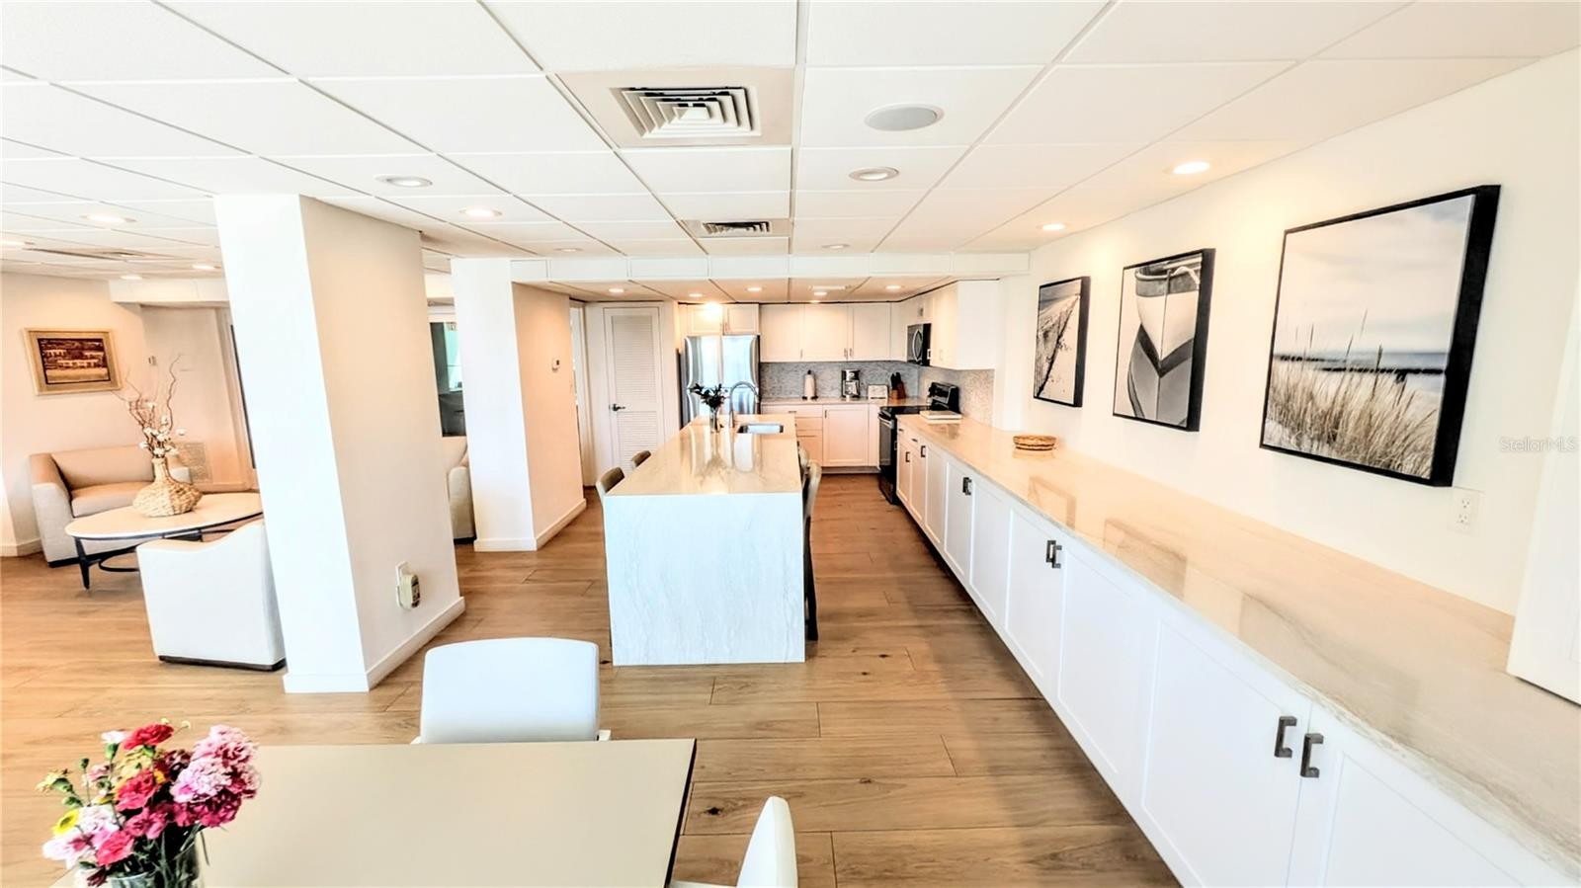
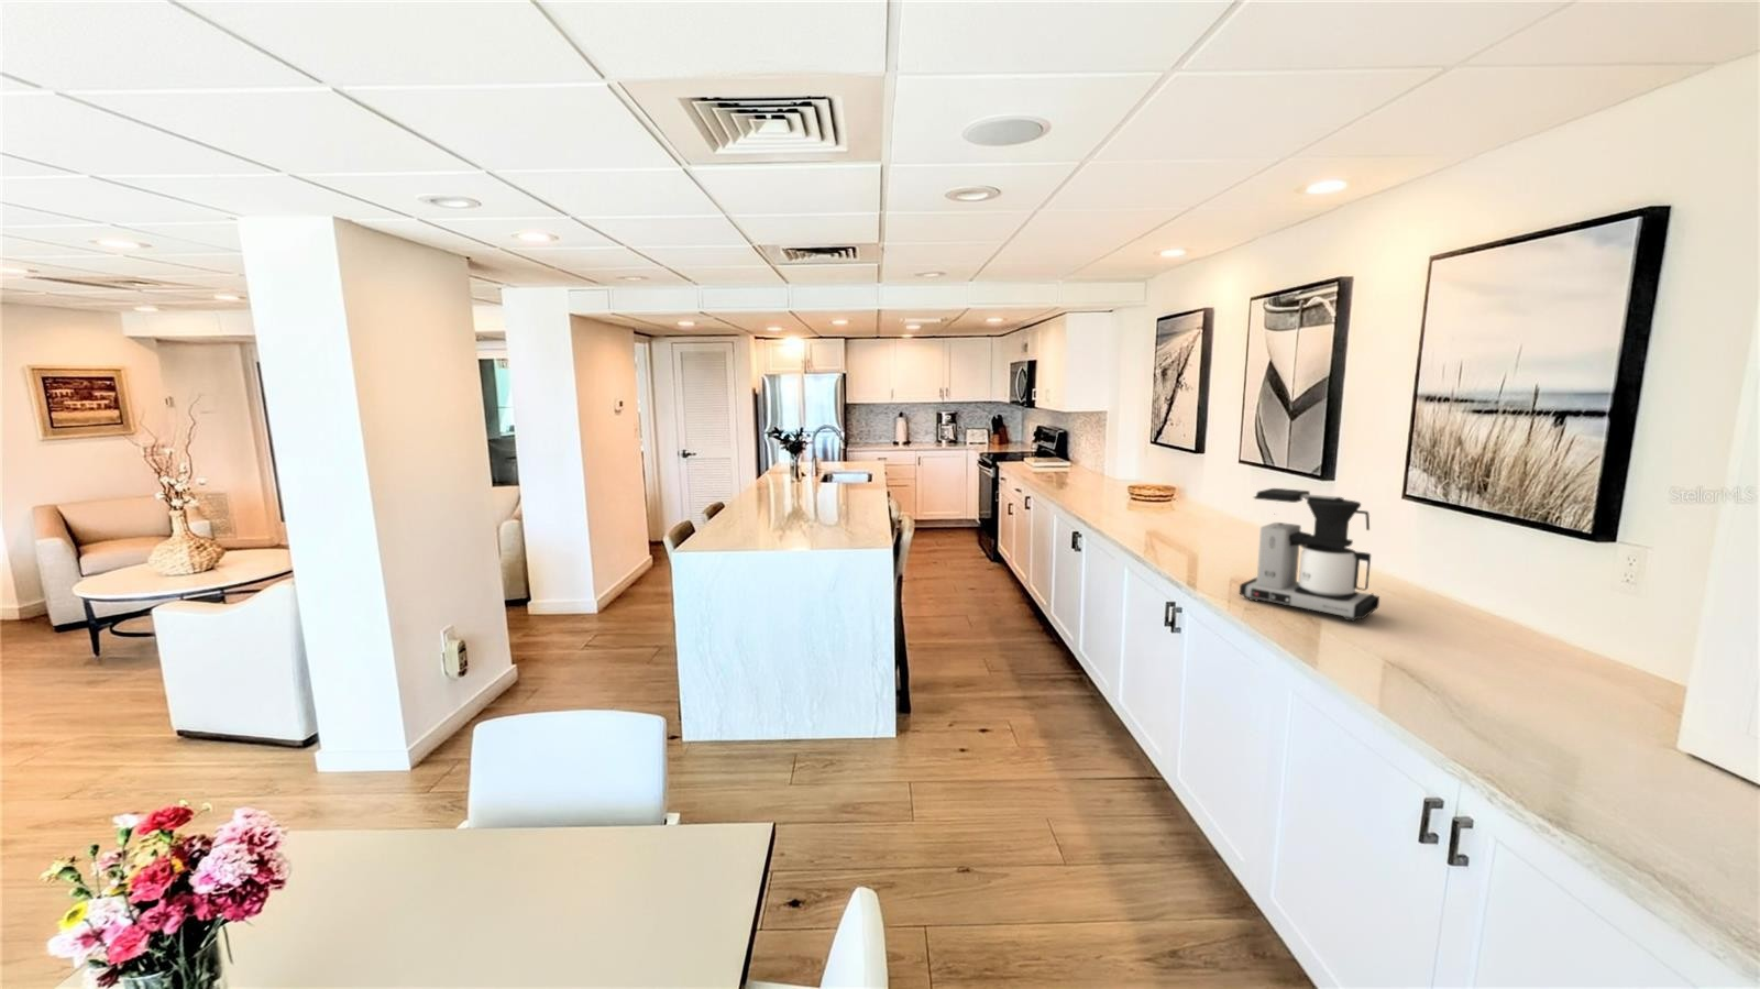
+ coffee maker (1310, 550)
